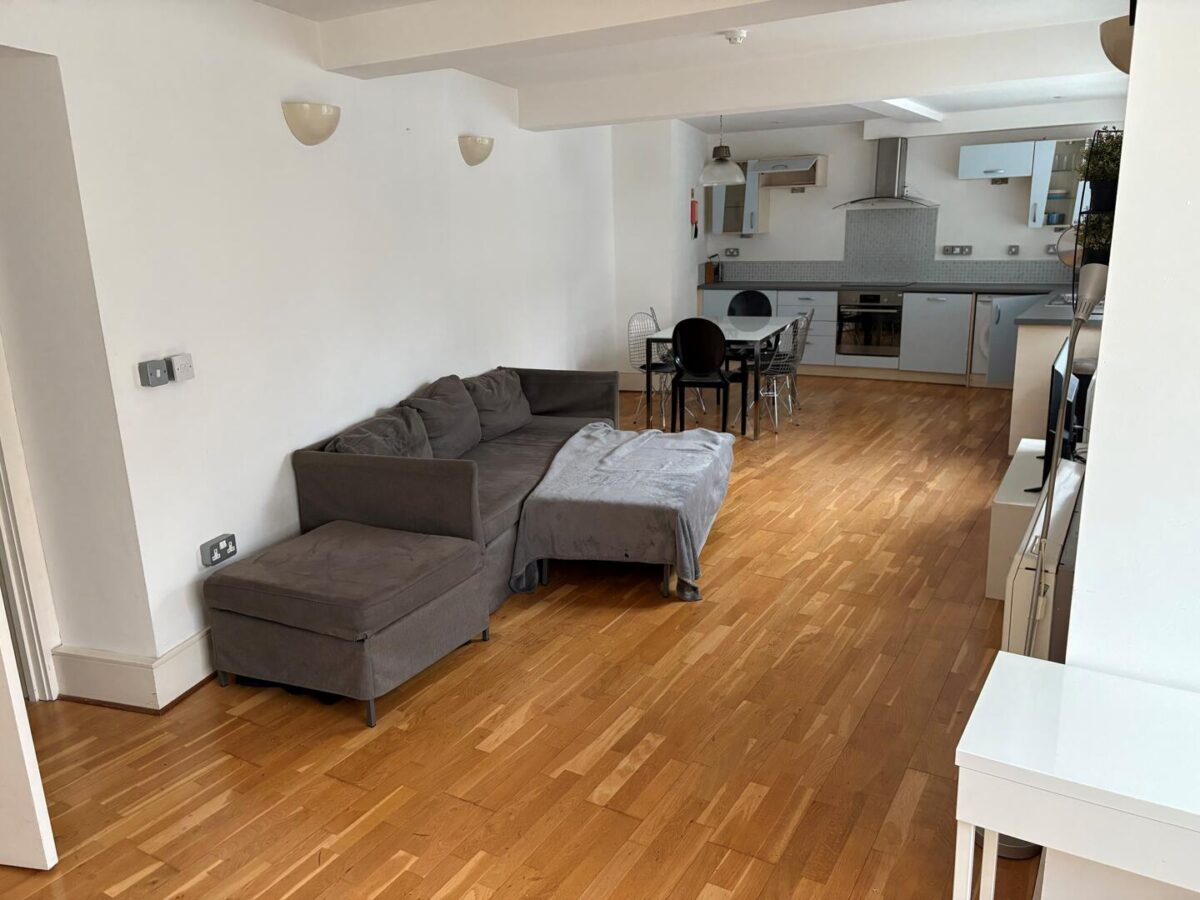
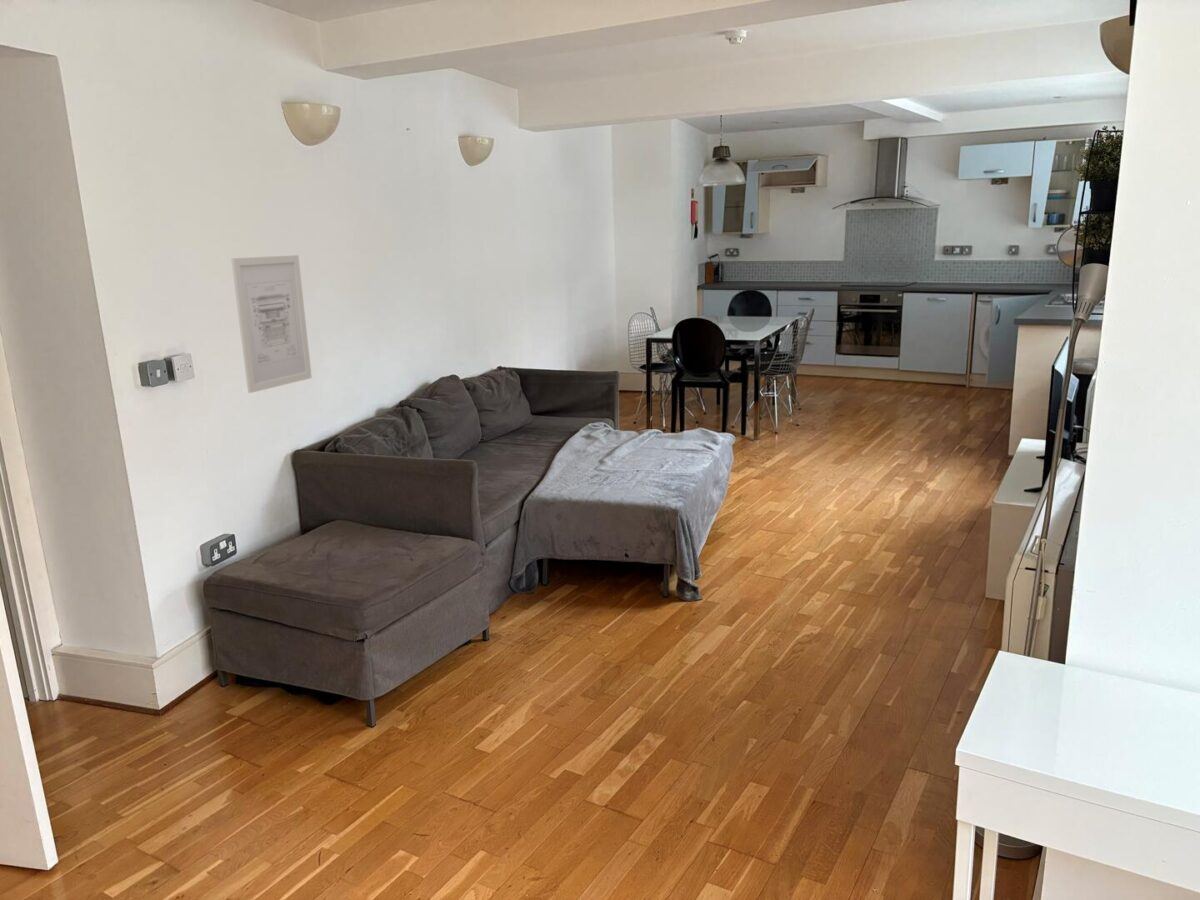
+ wall art (274, 322)
